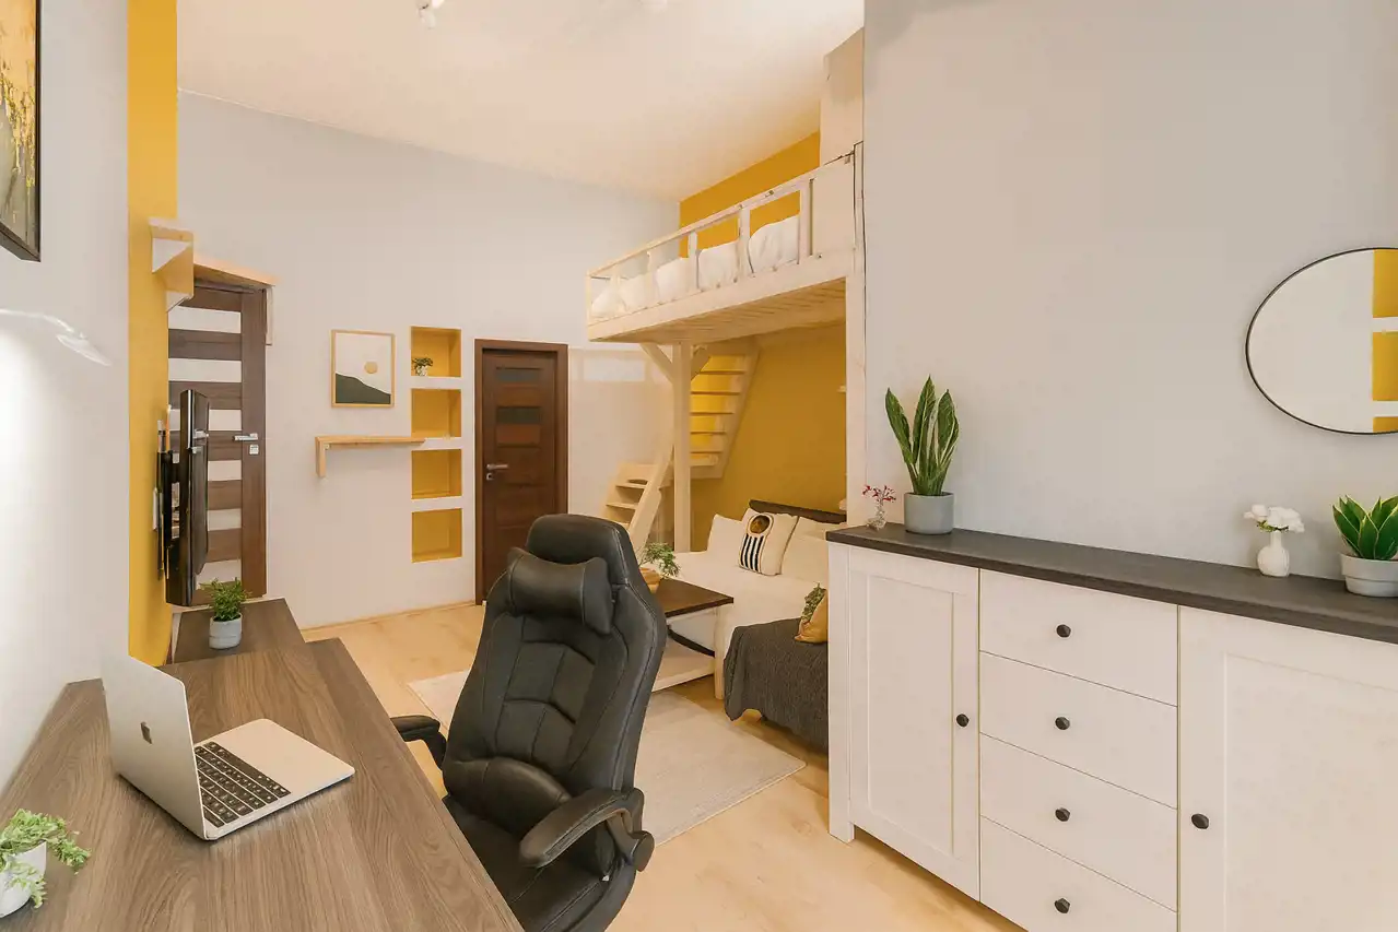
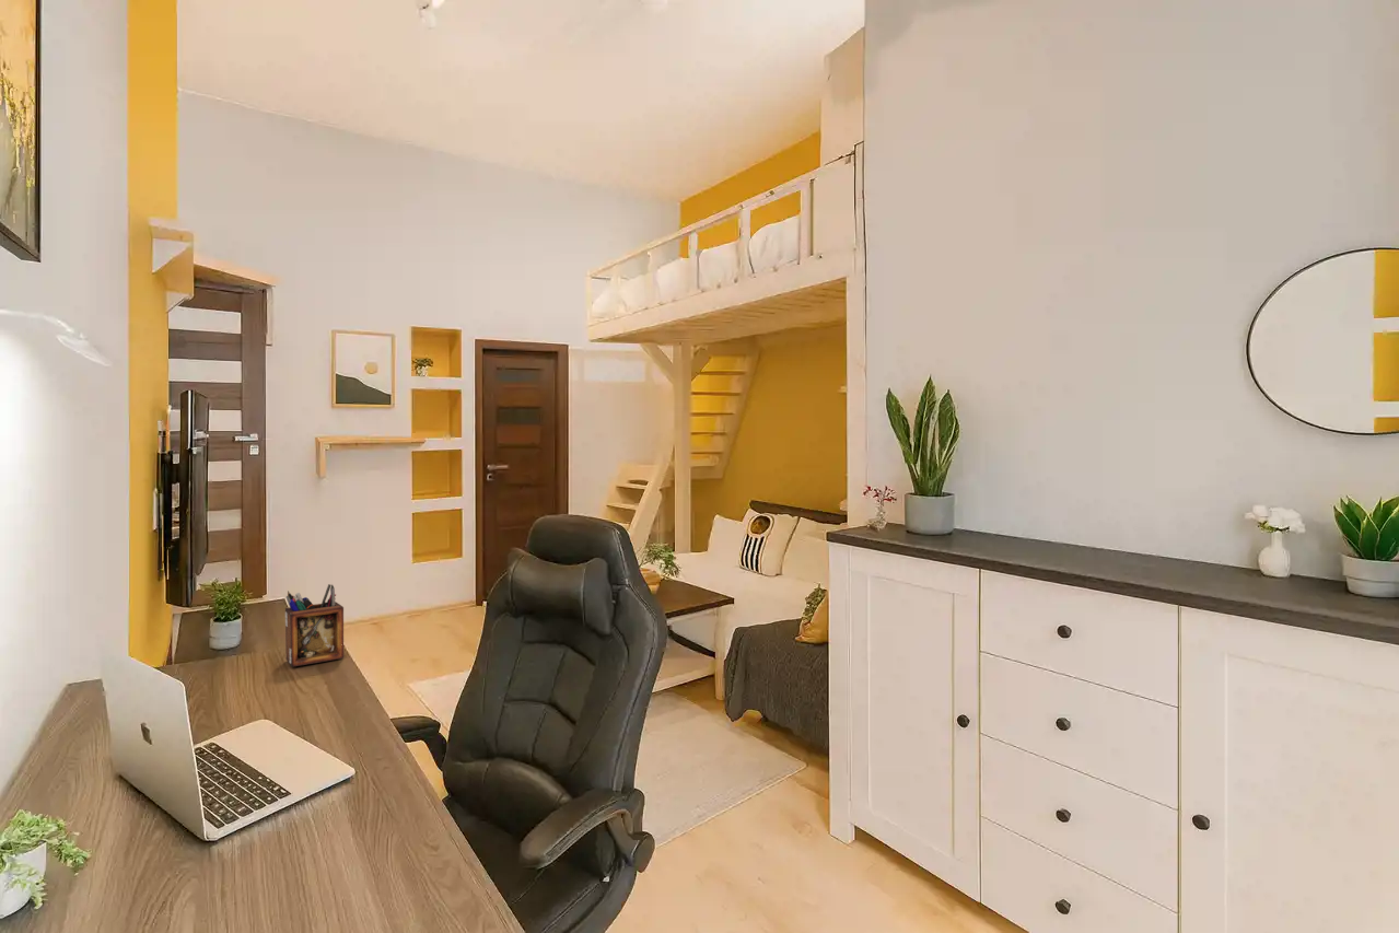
+ desk organizer (314, 622)
